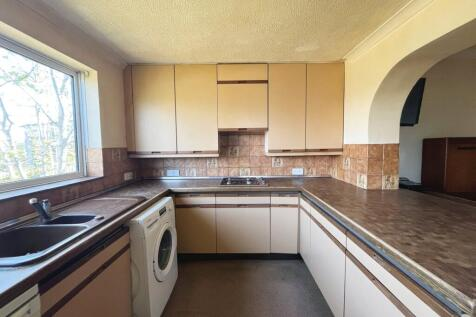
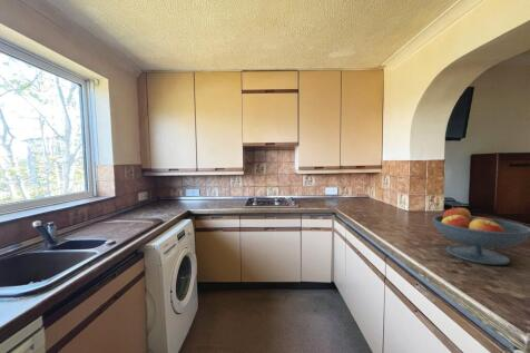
+ fruit bowl (477, 233)
